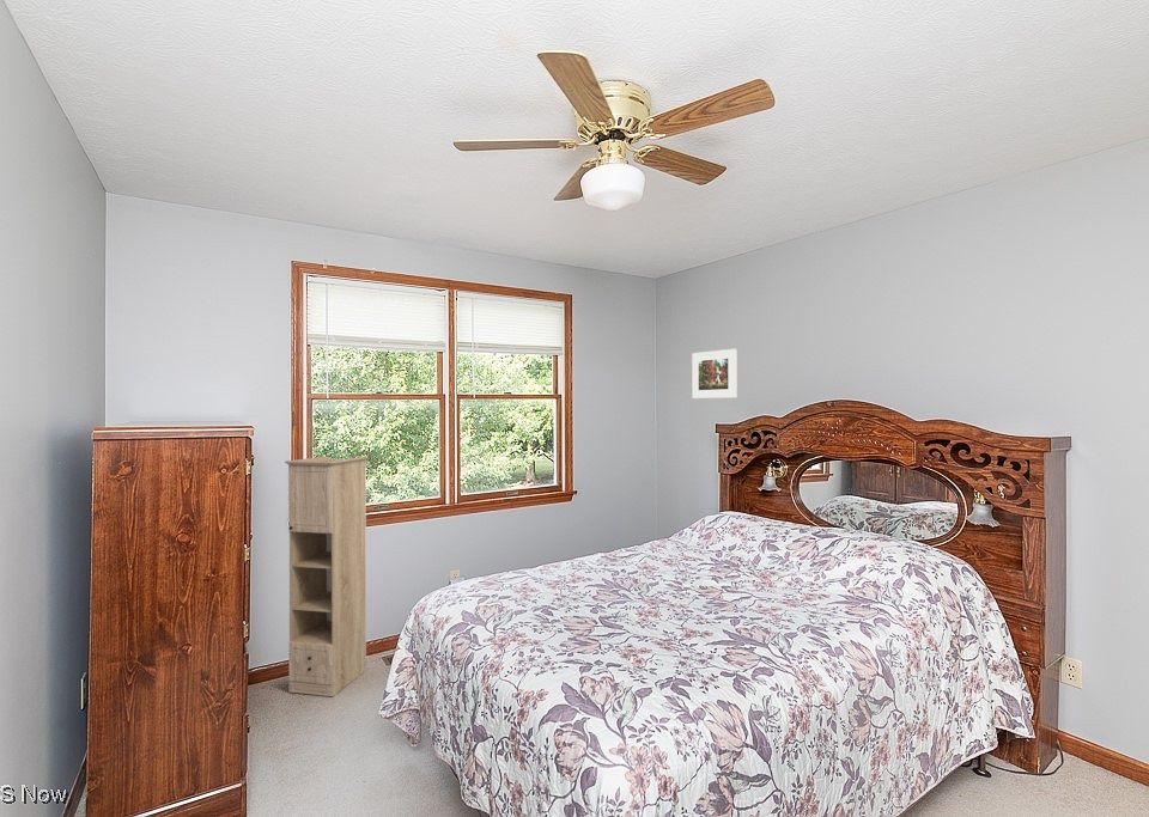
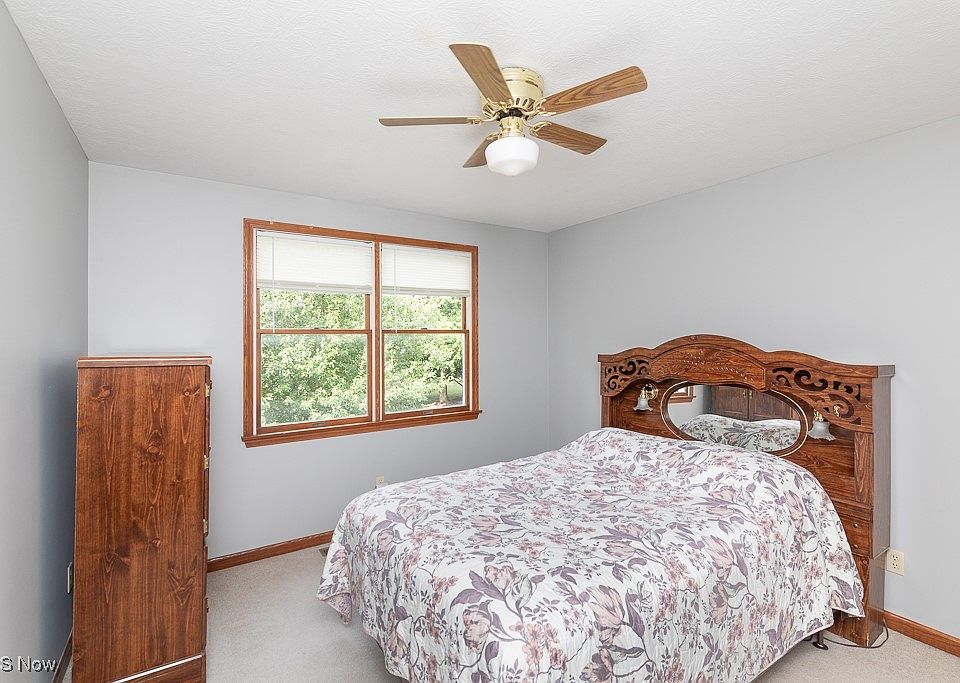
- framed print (713, 374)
- storage cabinet (328, 569)
